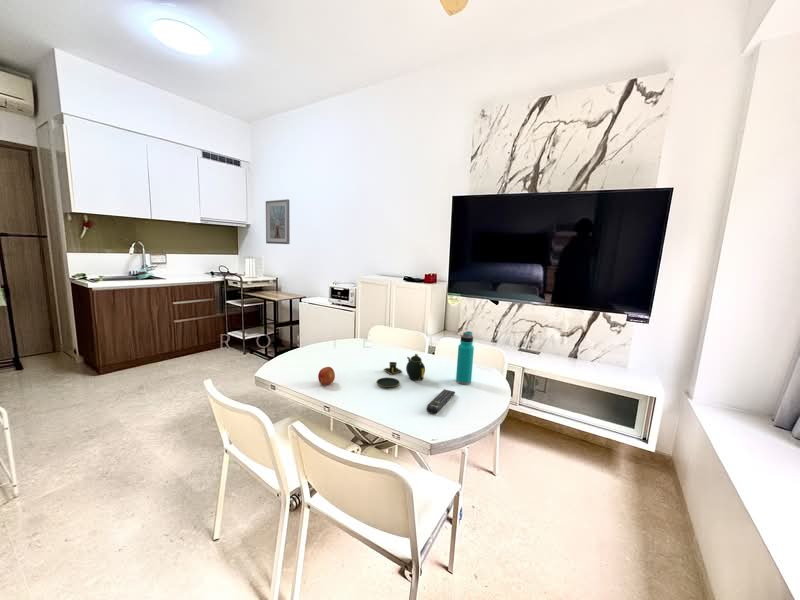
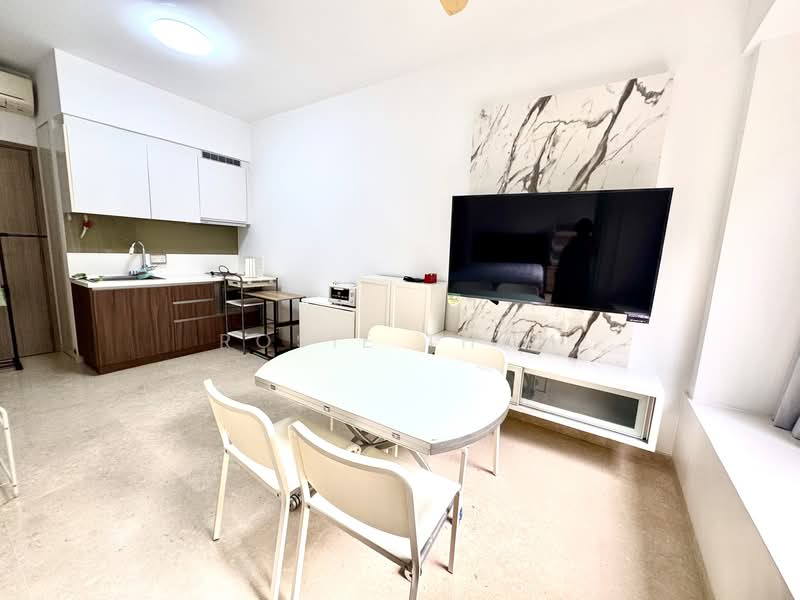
- picture frame (277, 222)
- teapot (395, 365)
- remote control (441, 400)
- fruit (326, 375)
- water bottle (465, 357)
